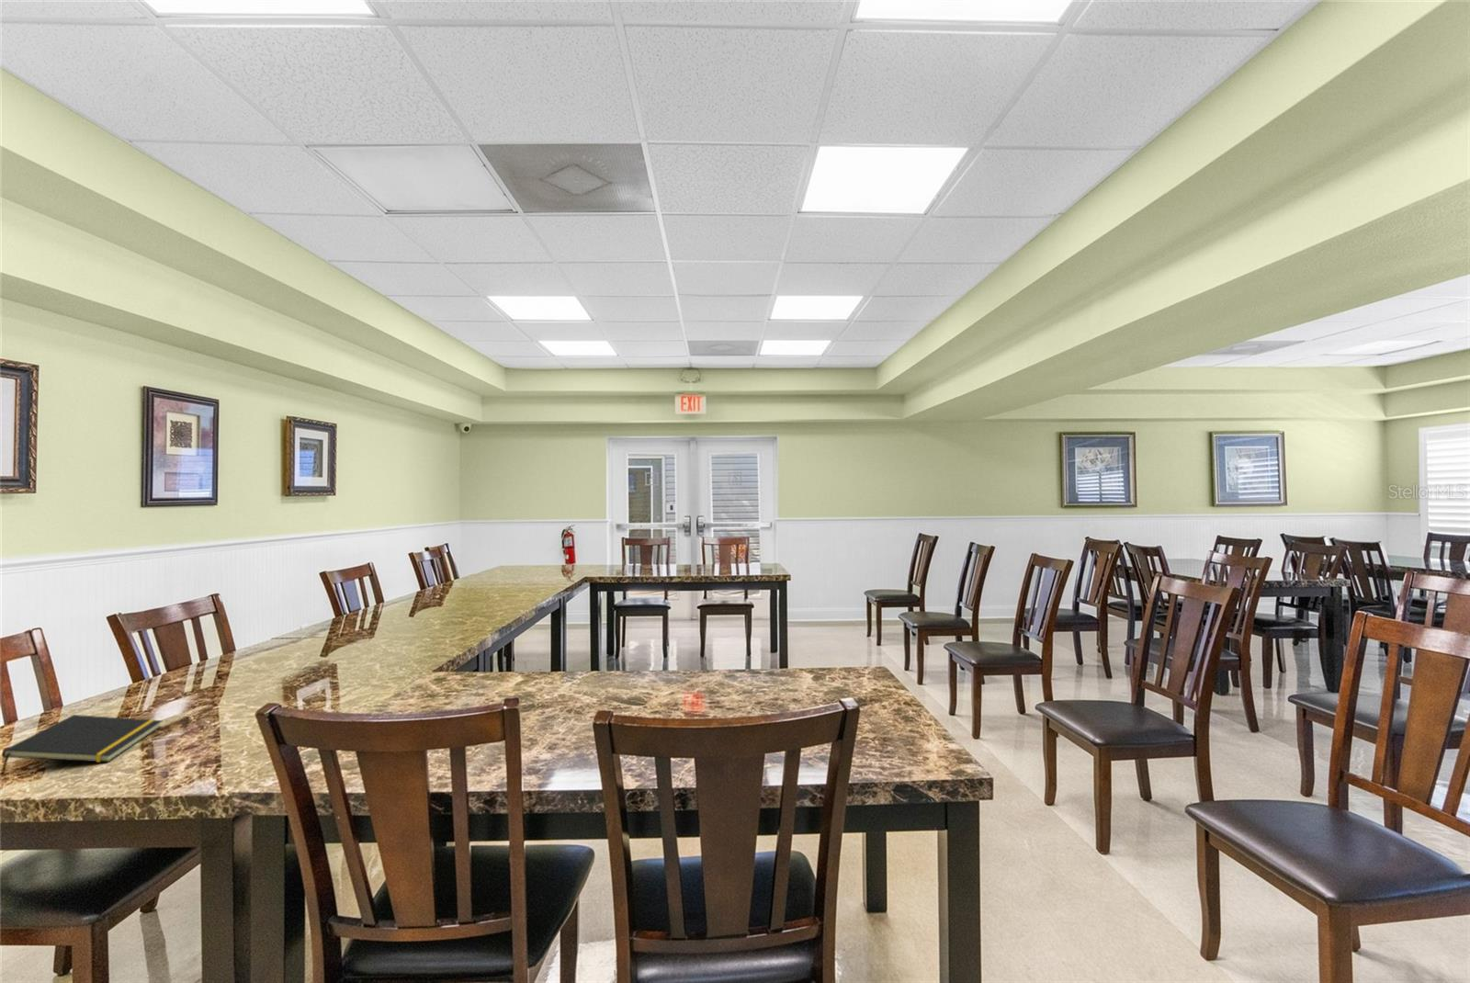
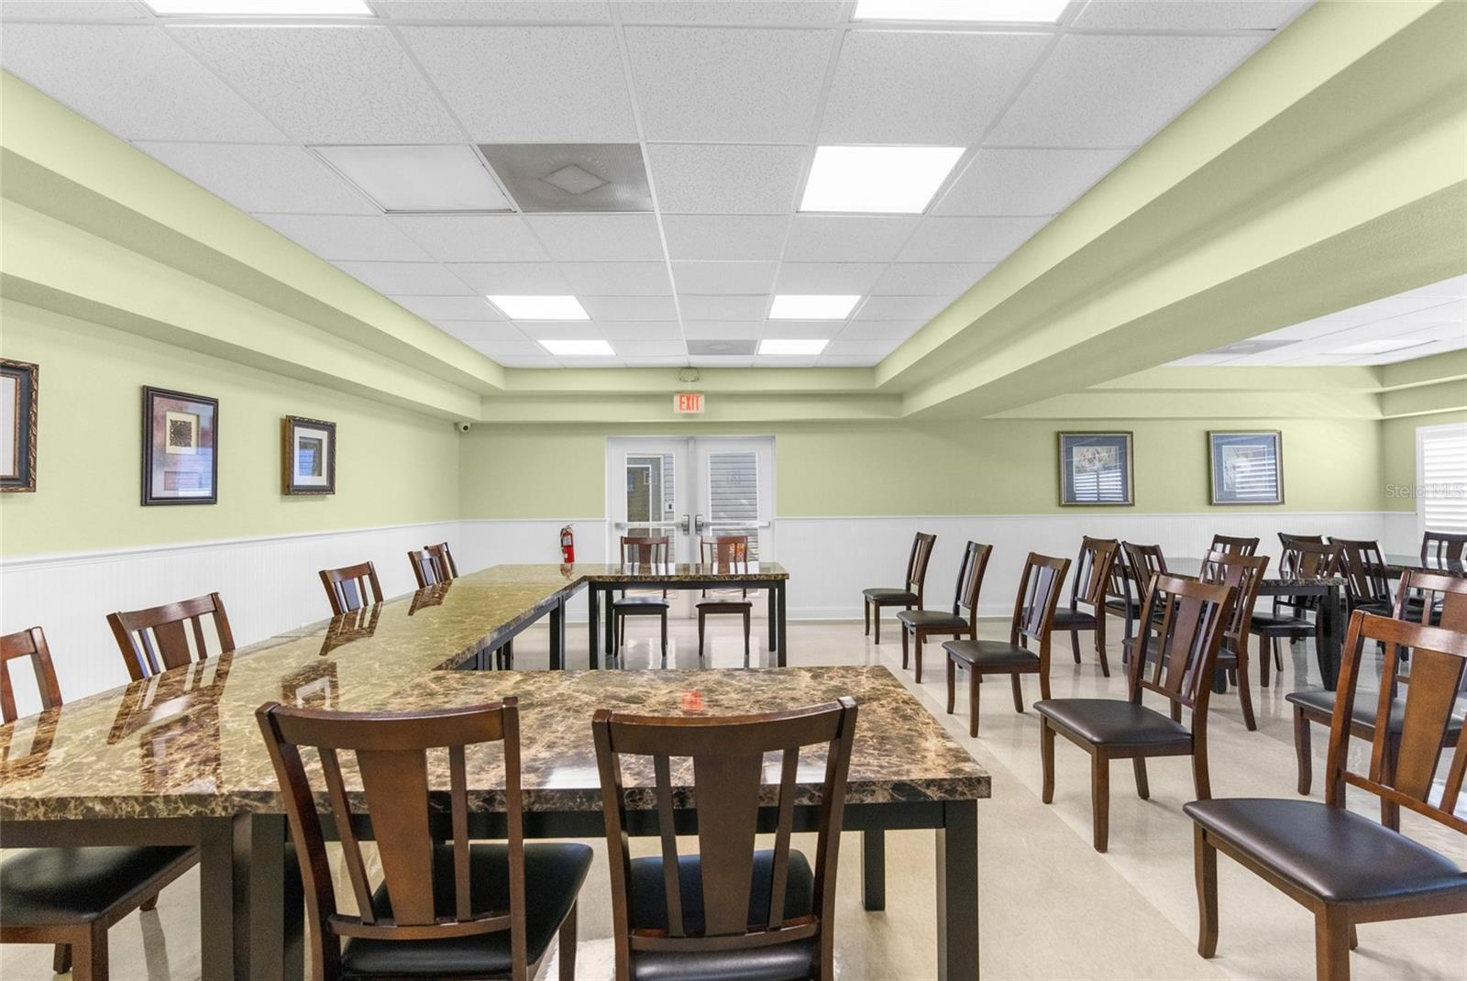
- notepad (89, 737)
